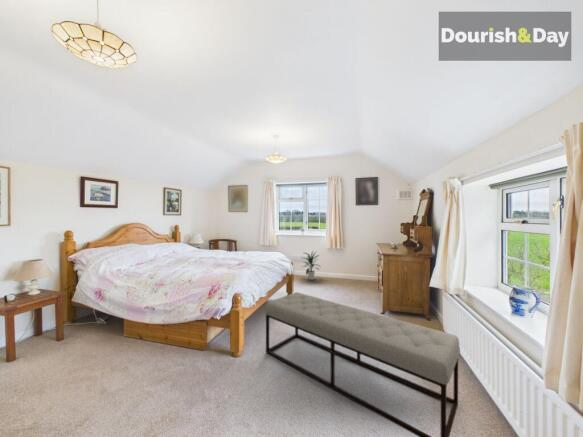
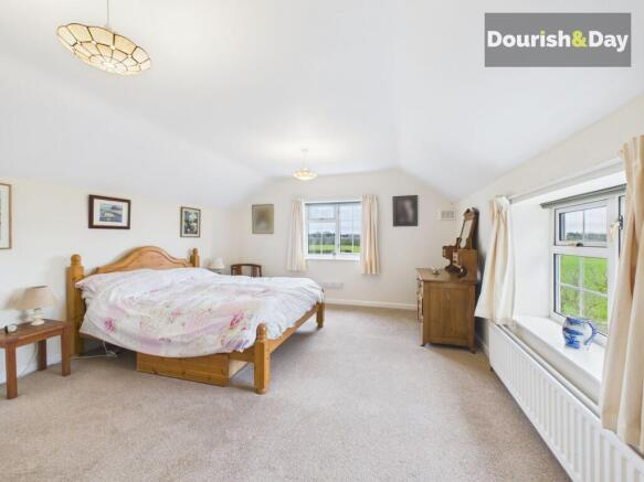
- bench (346, 345)
- indoor plant (310, 265)
